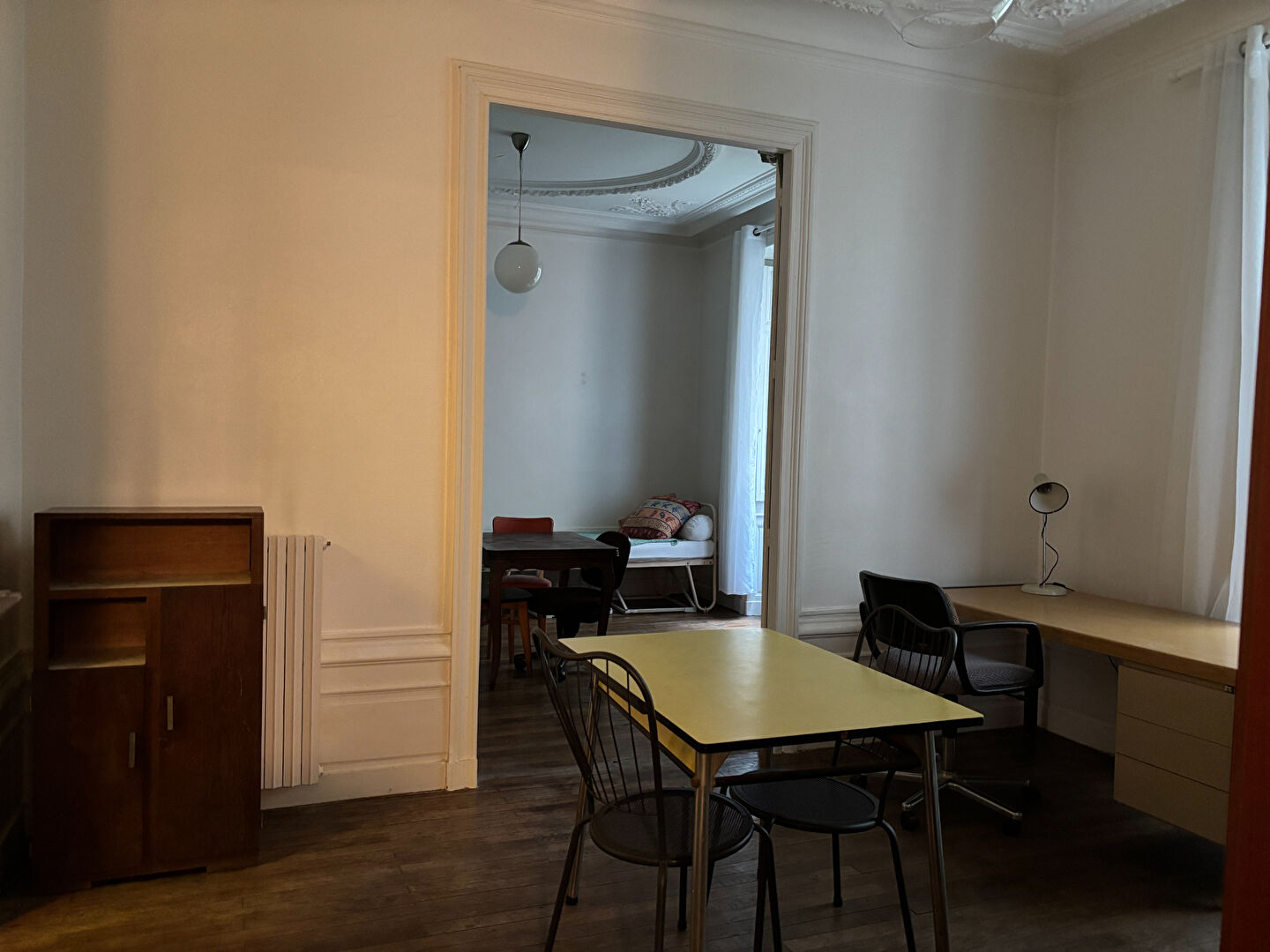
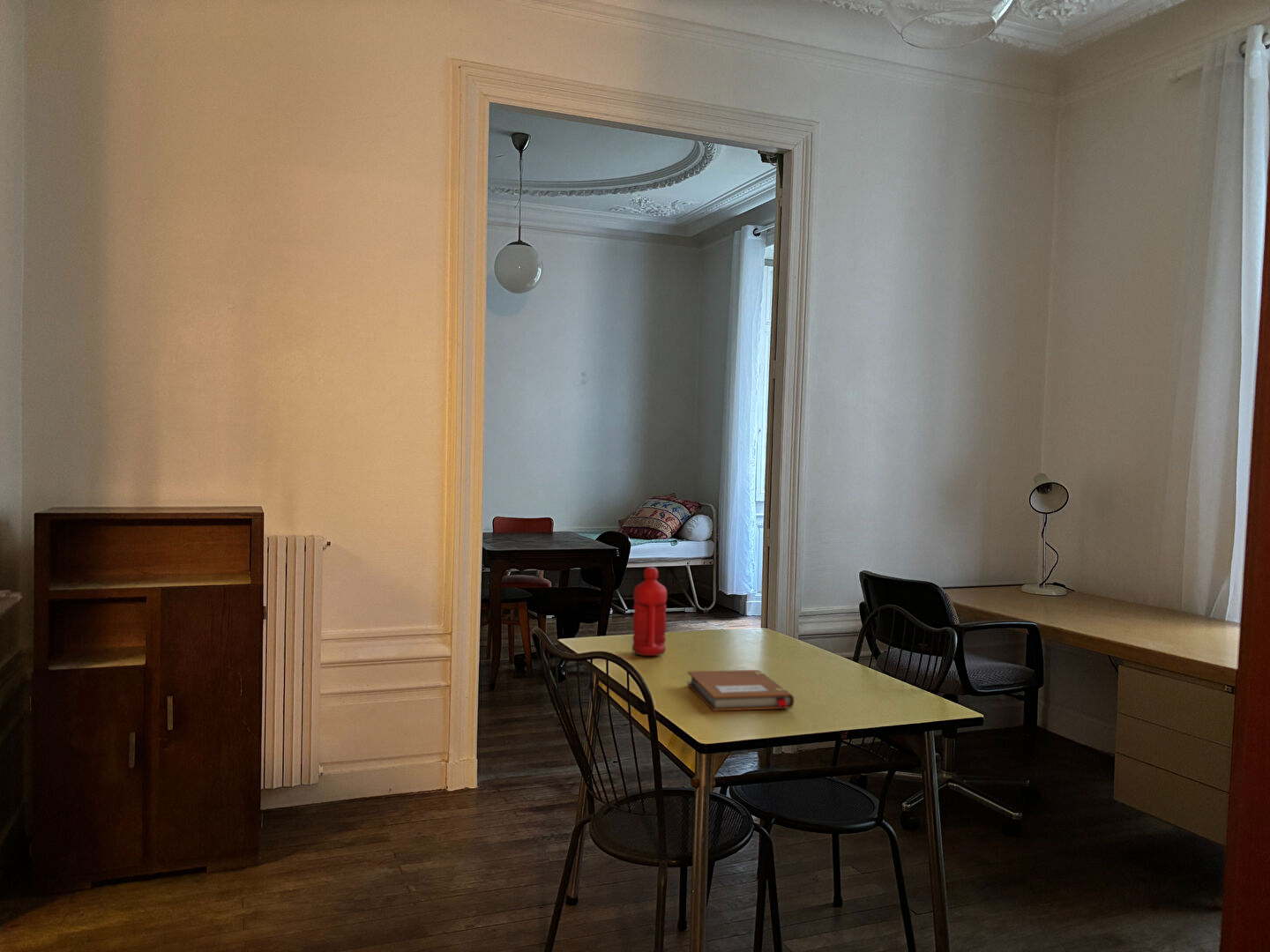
+ water bottle (649, 611)
+ notebook (739, 689)
